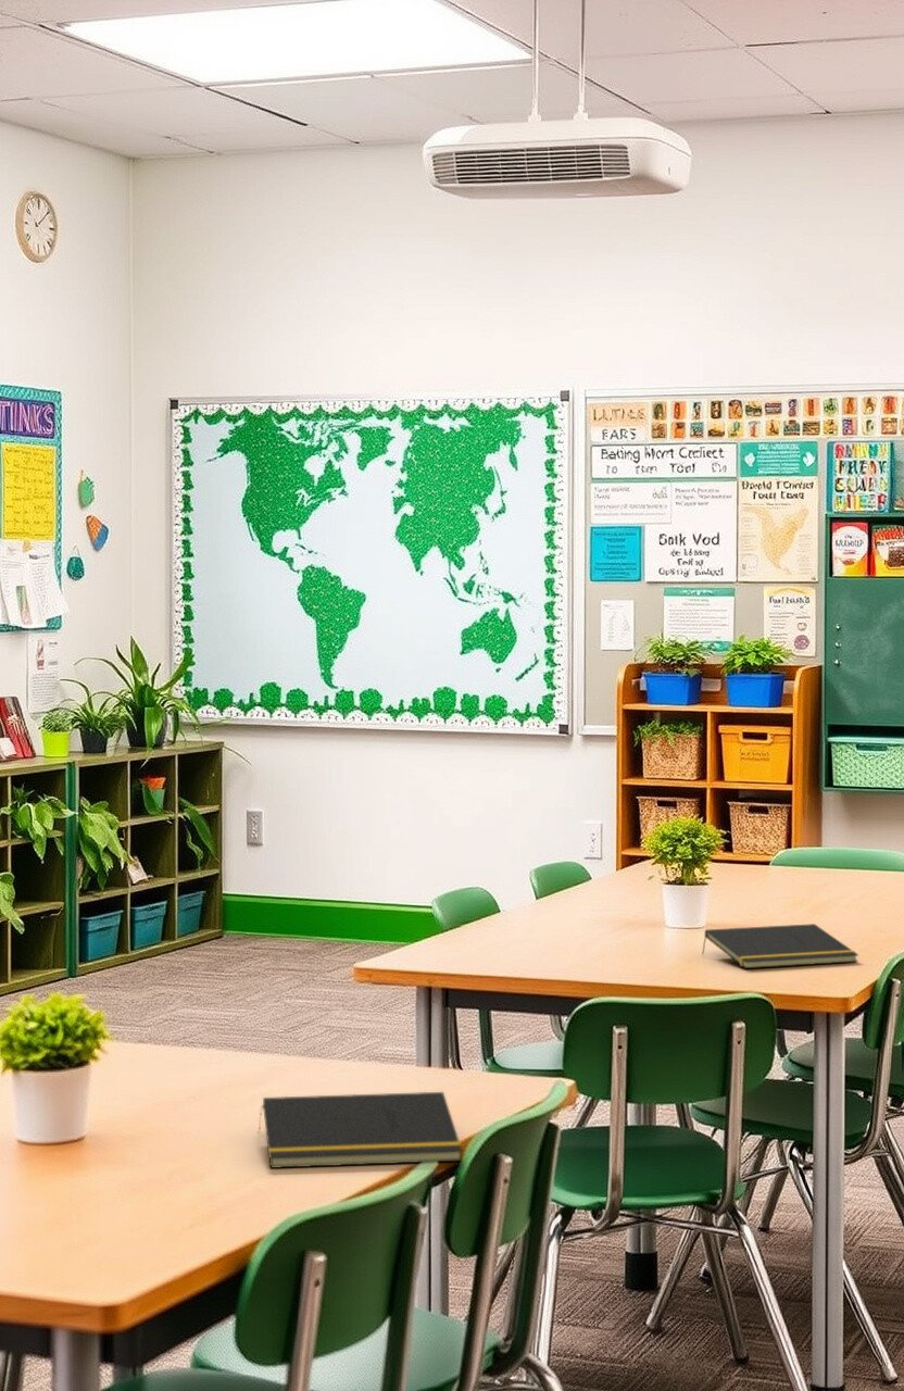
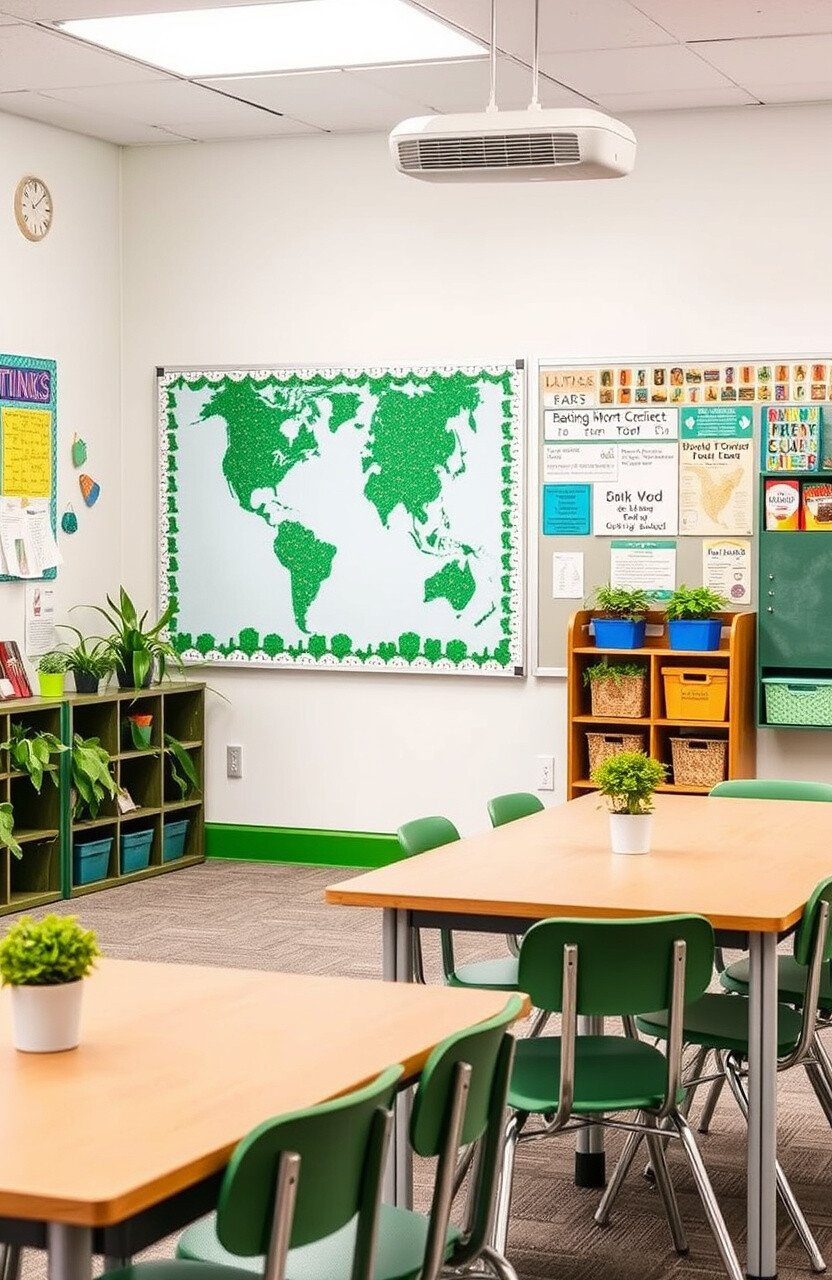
- notepad (780, 945)
- notepad (360, 1128)
